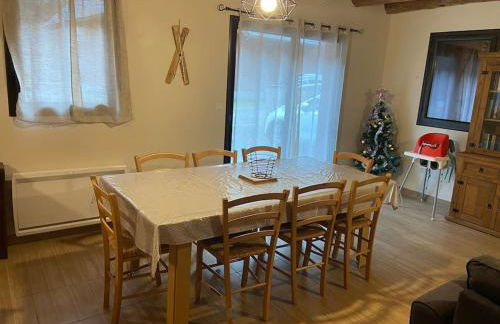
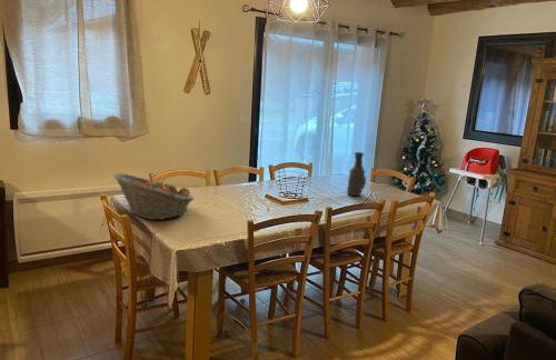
+ fruit basket (153, 193)
+ vase (357, 173)
